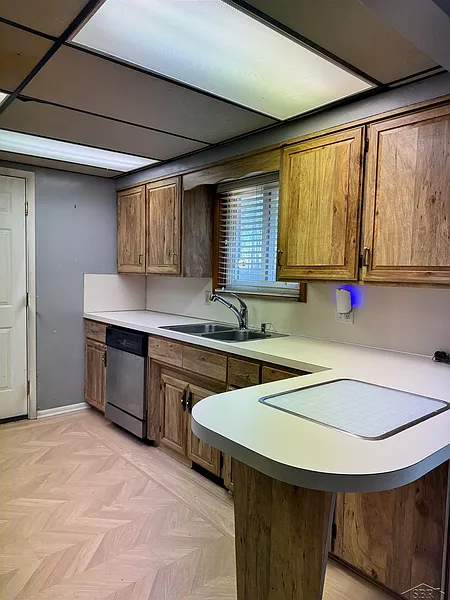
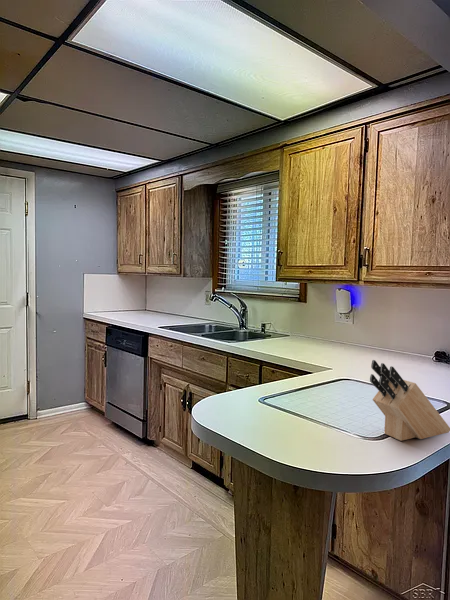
+ knife block (408, 396)
